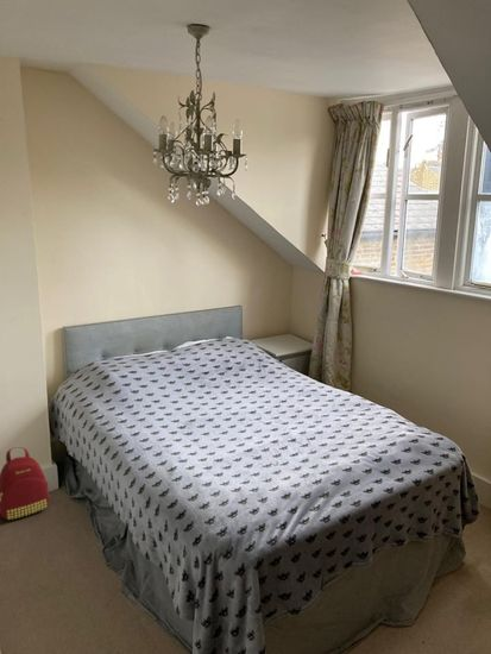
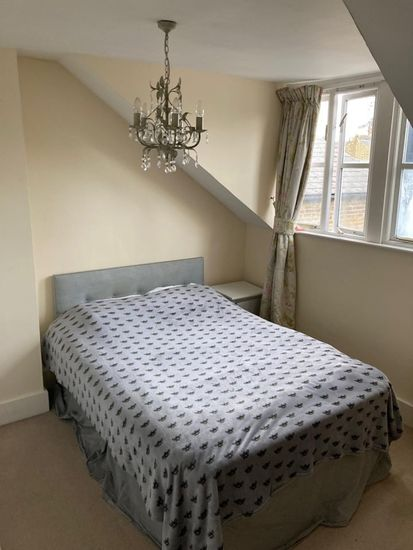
- backpack (20, 480)
